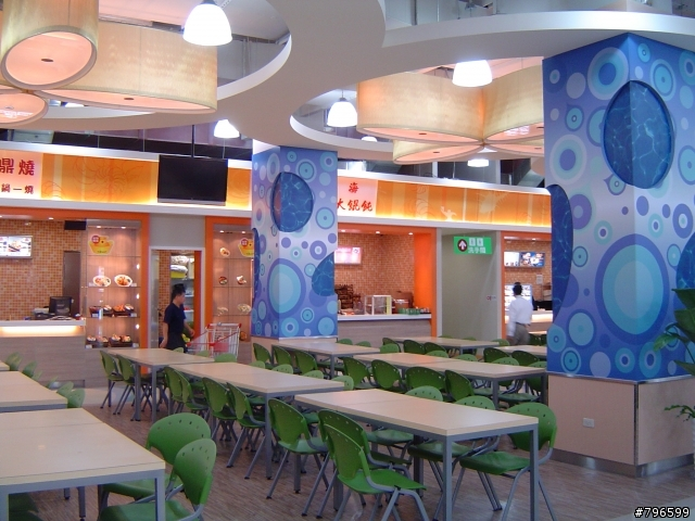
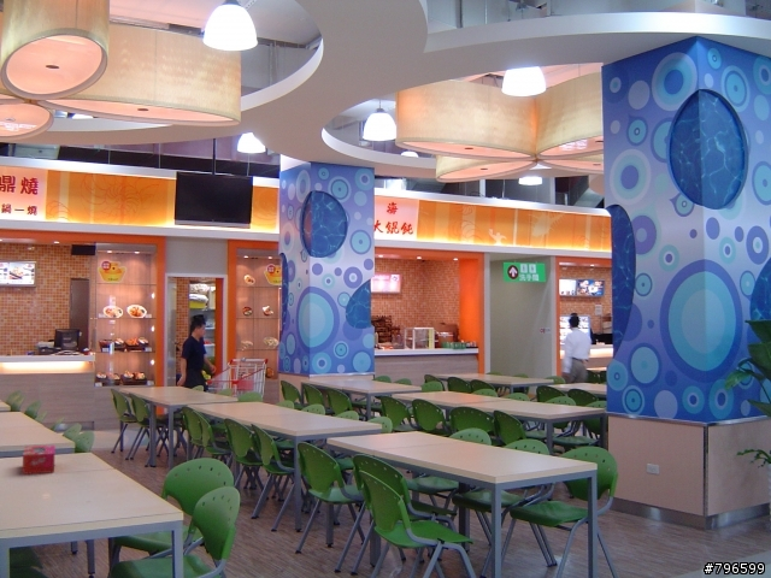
+ tissue box (39, 459)
